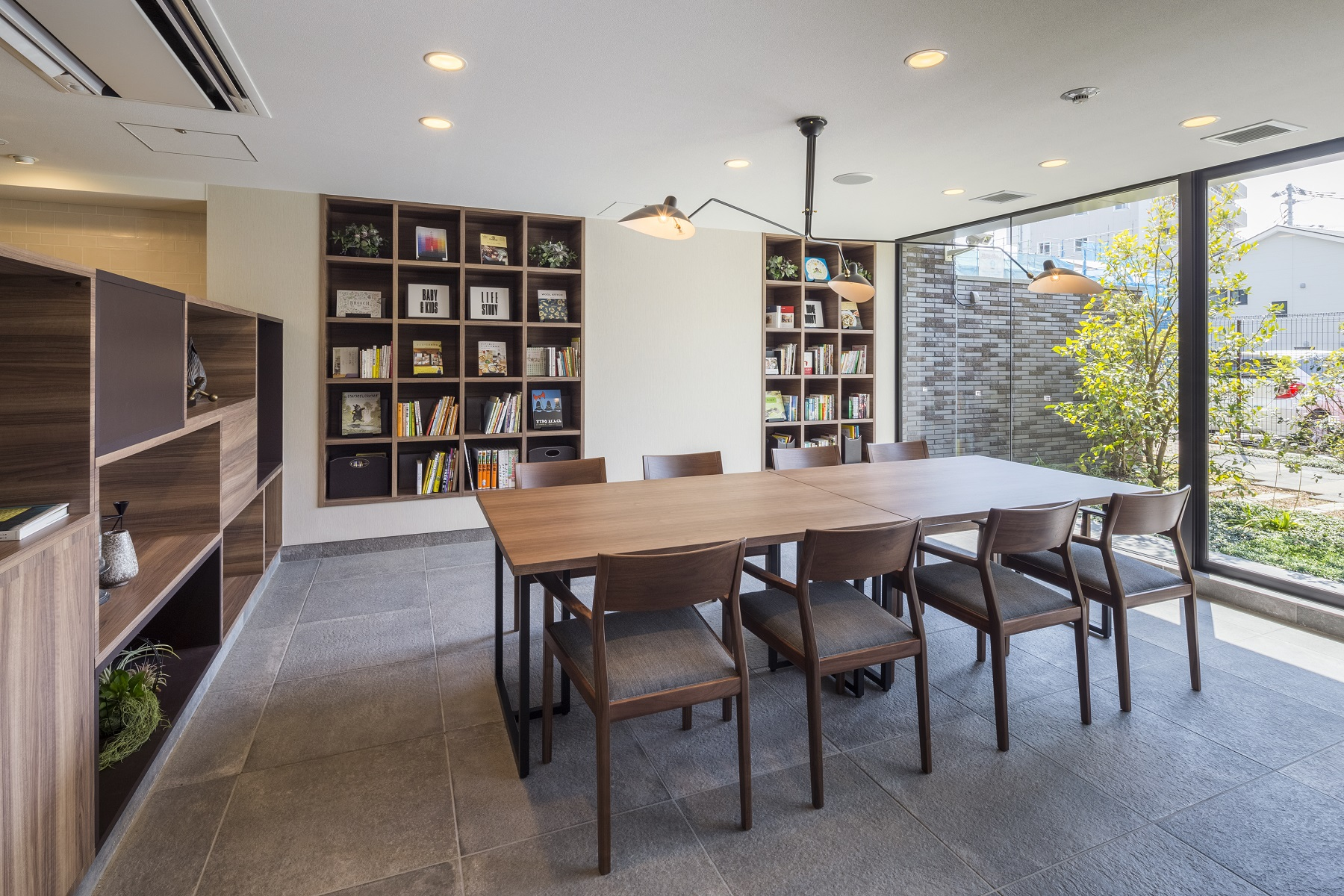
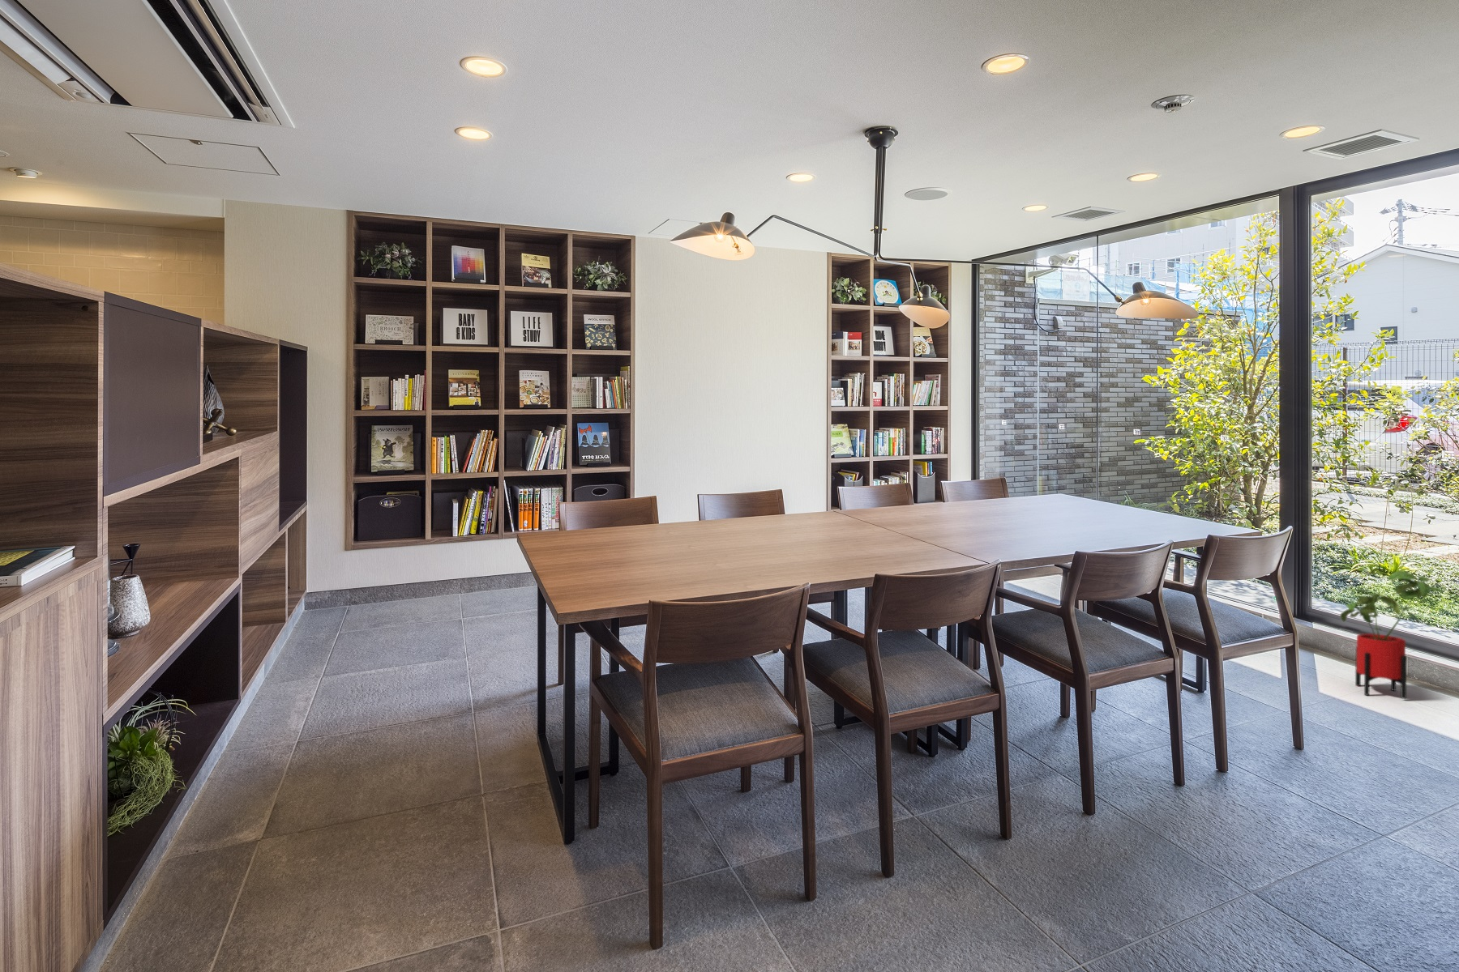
+ house plant (1384, 635)
